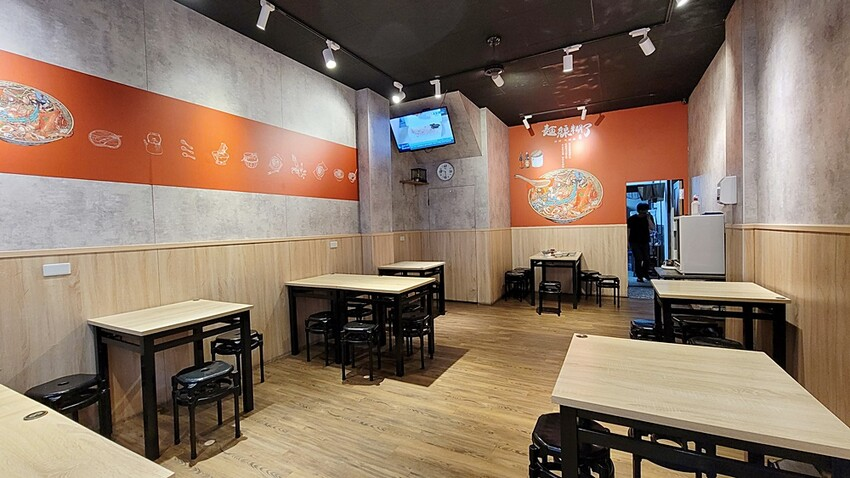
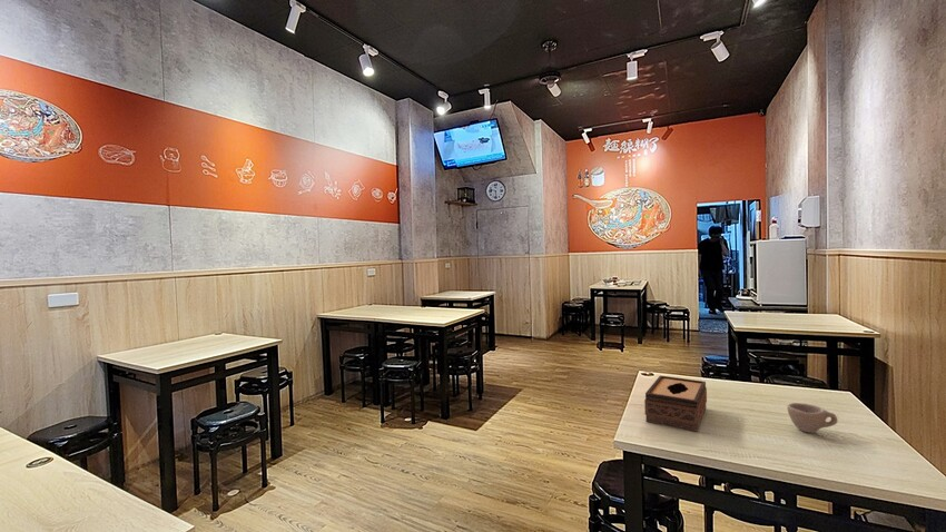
+ tissue box (677, 401)
+ cup (811, 418)
